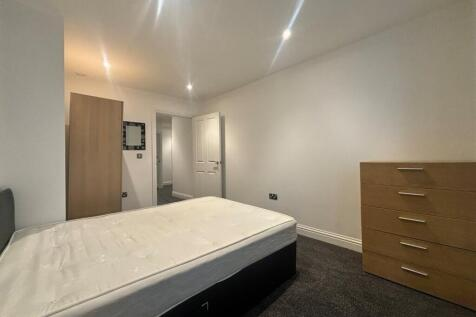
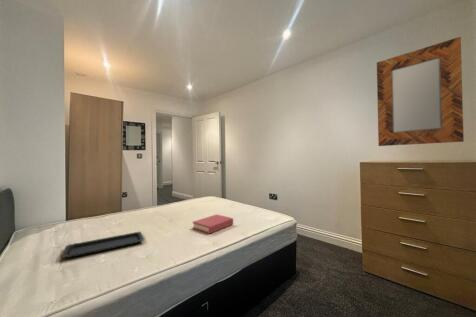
+ serving tray (106, 244)
+ hardback book (213, 223)
+ home mirror (415, 97)
